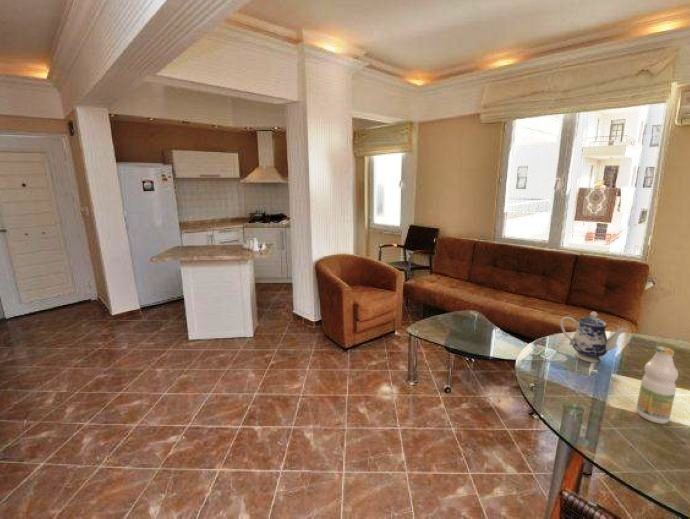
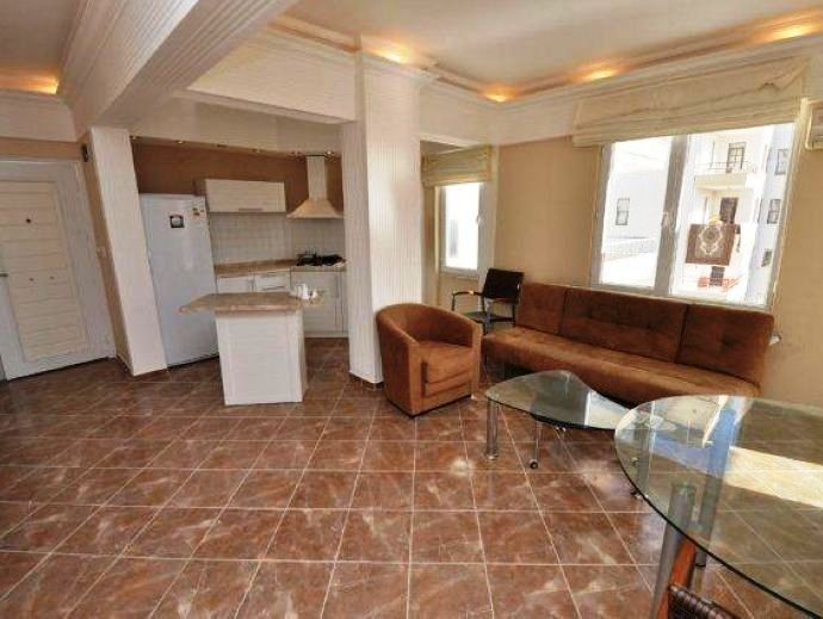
- bottle (658, 383)
- teapot (590, 334)
